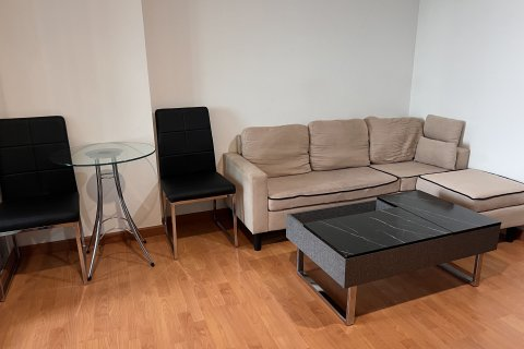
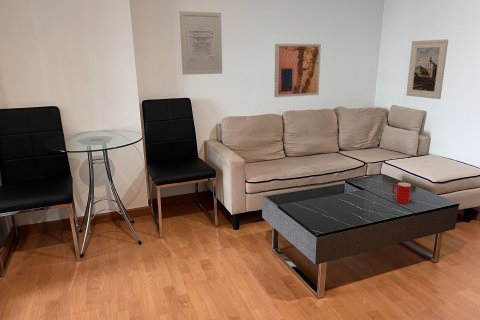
+ cup (401, 192)
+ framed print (425, 69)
+ wall art (297, 70)
+ wall art (201, 43)
